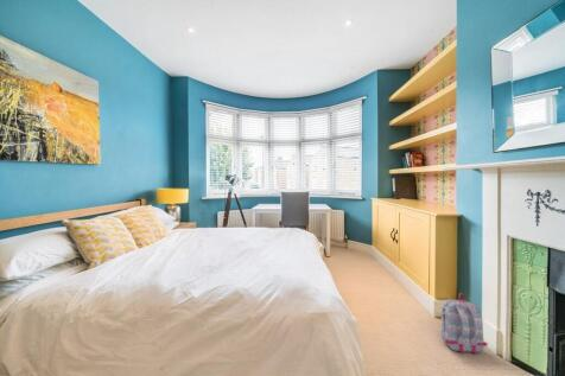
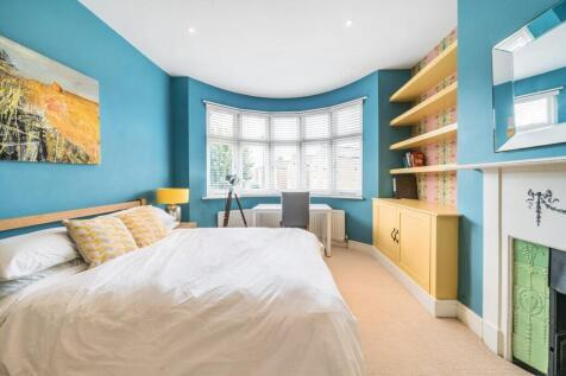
- backpack (462, 320)
